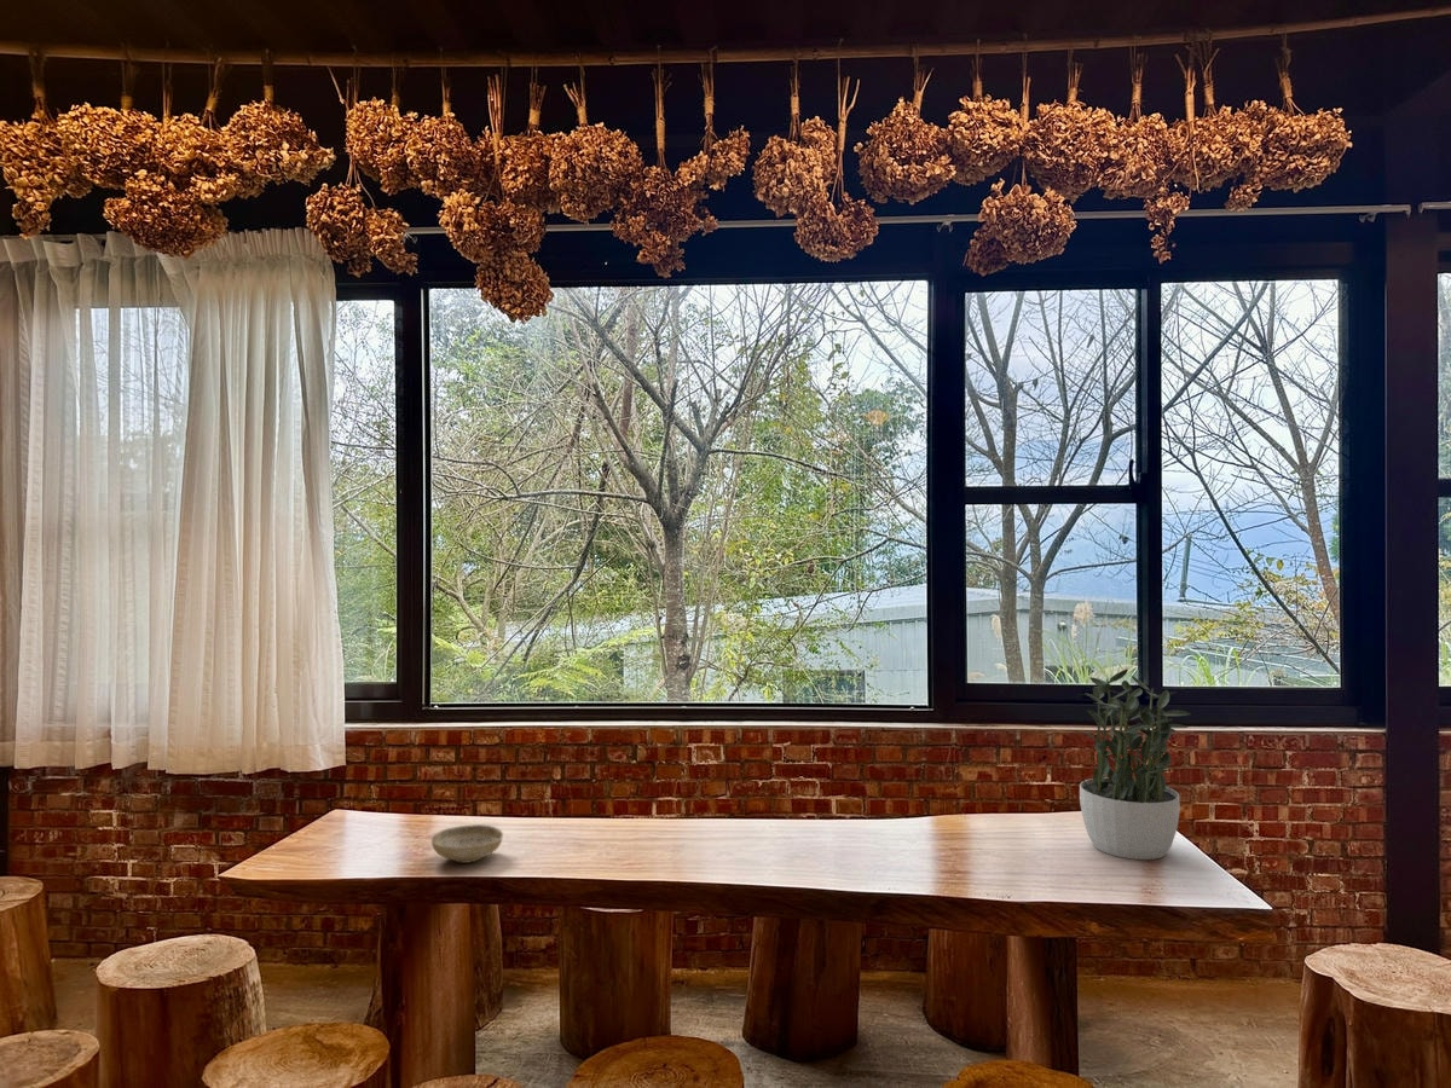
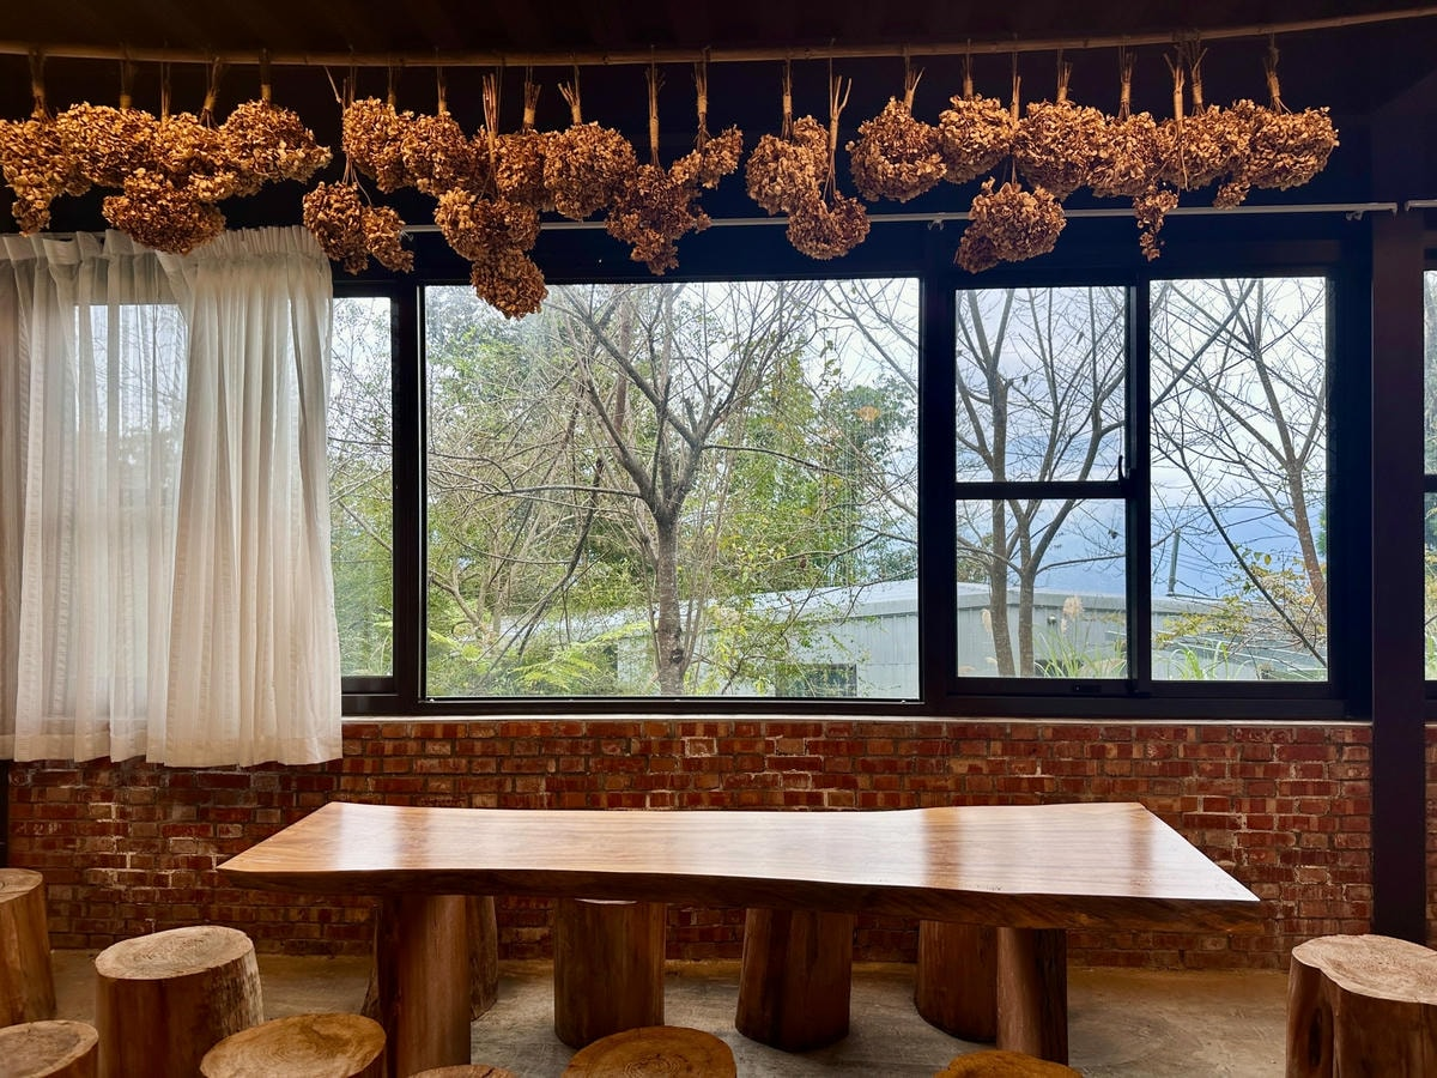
- potted plant (1134, 758)
- ceramic bowl (467, 846)
